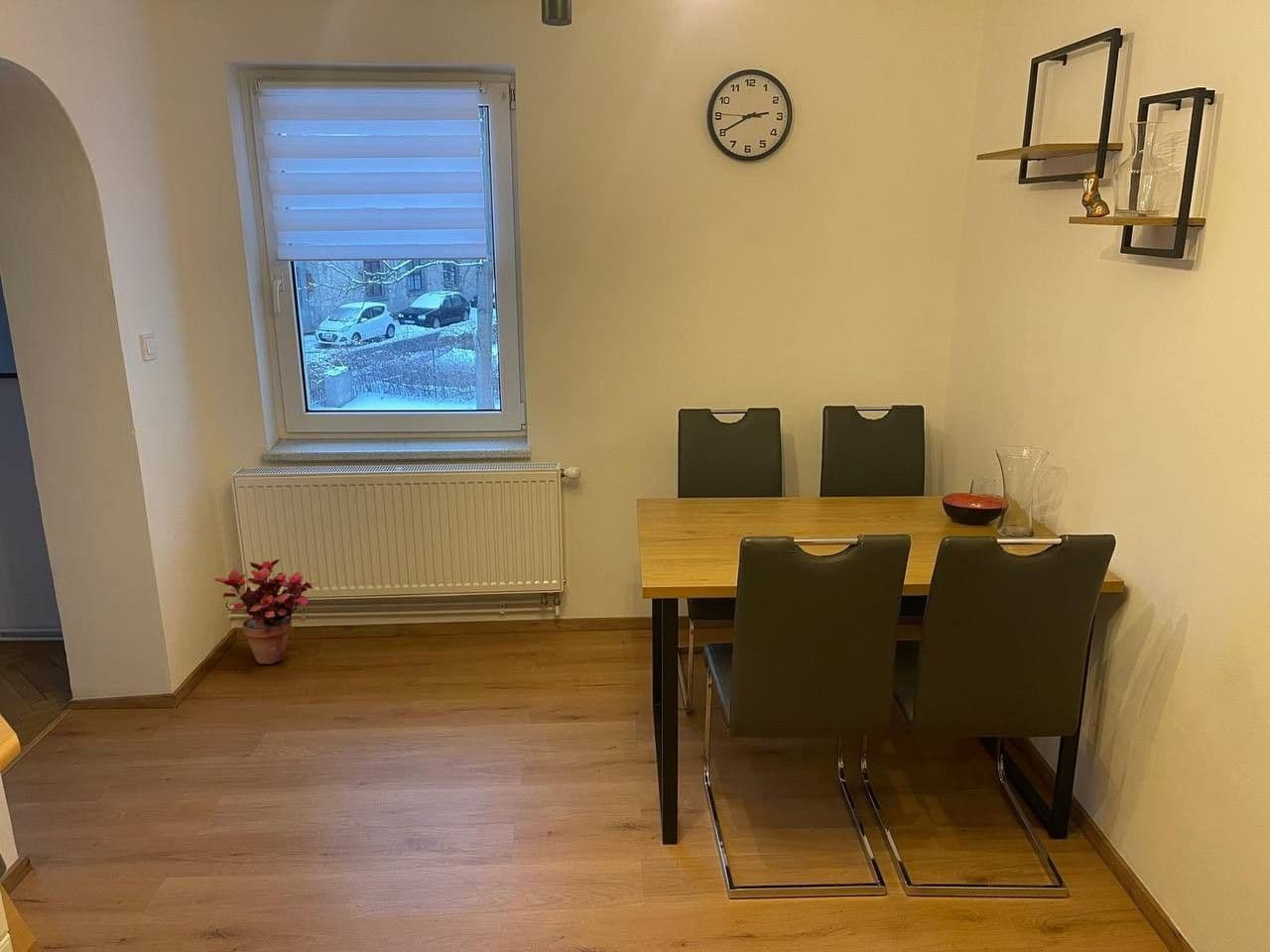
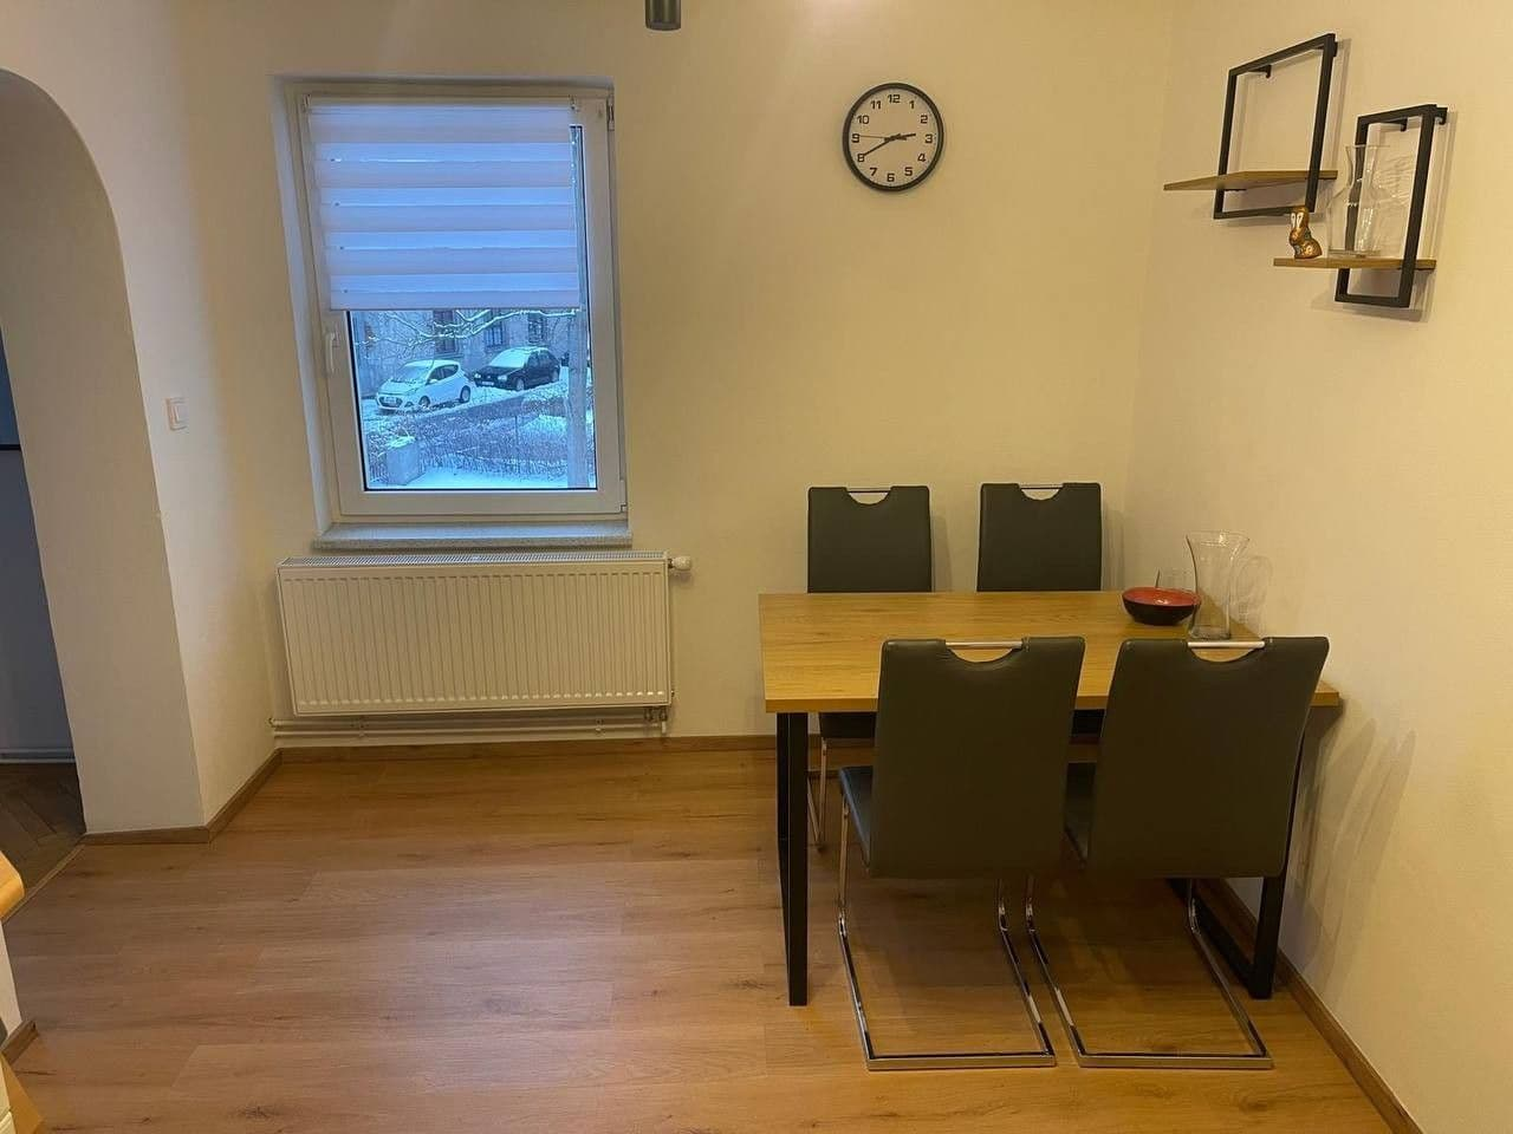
- potted plant (271, 613)
